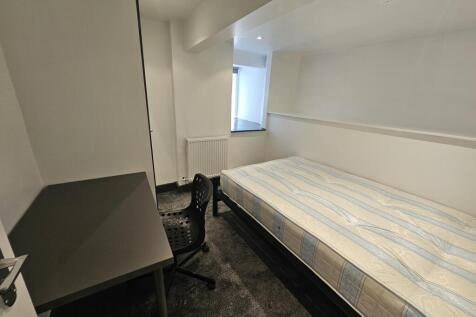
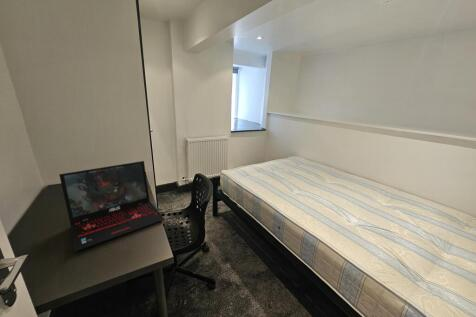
+ laptop (115, 199)
